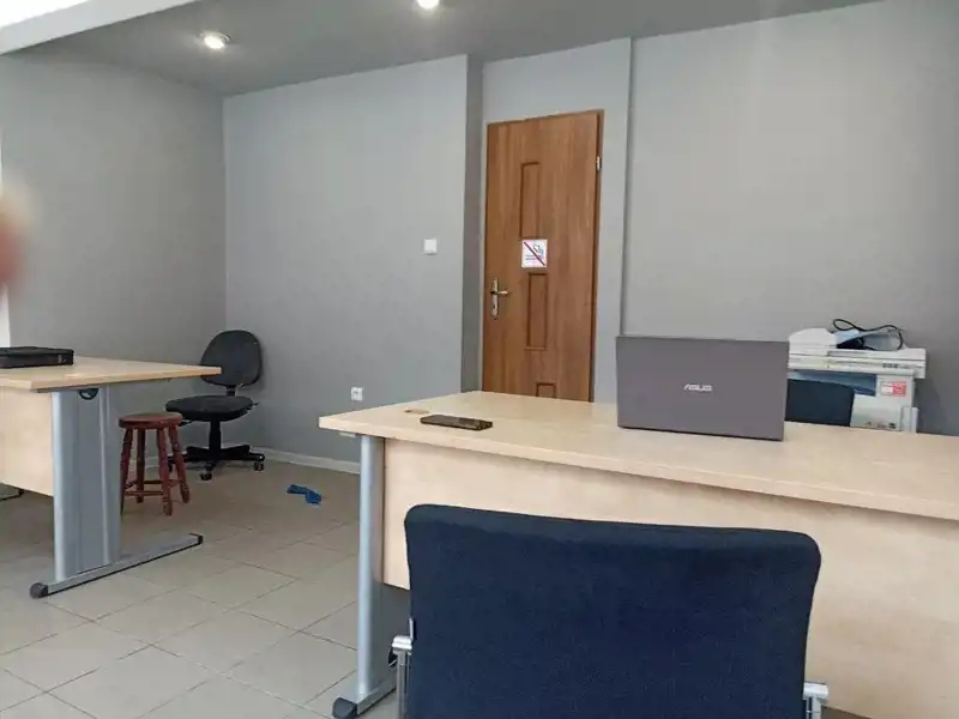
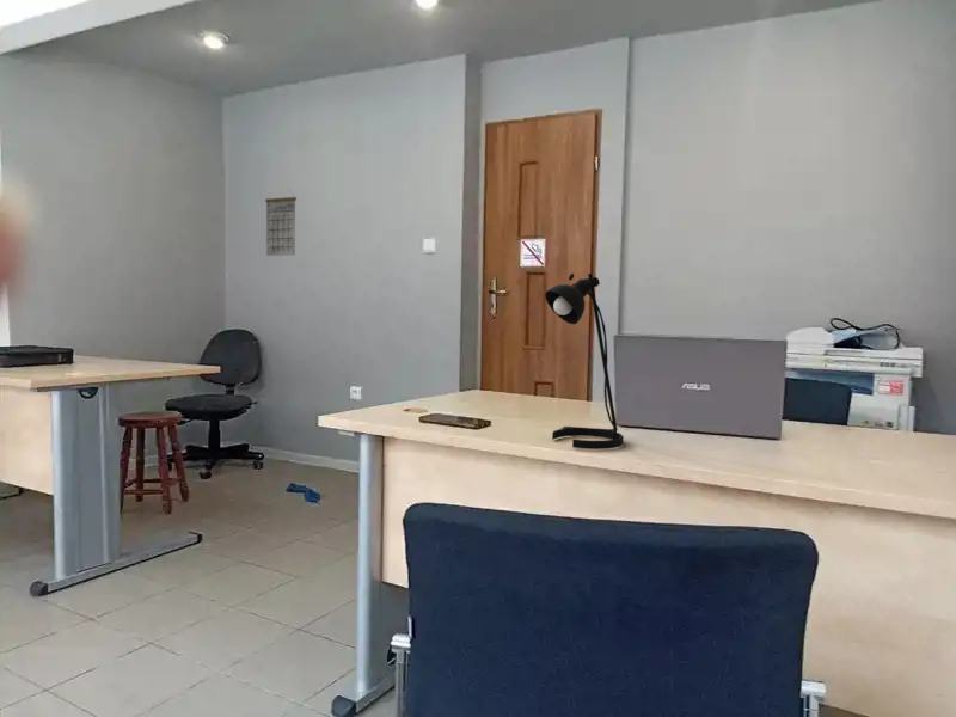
+ desk lamp (601, 356)
+ calendar (281, 220)
